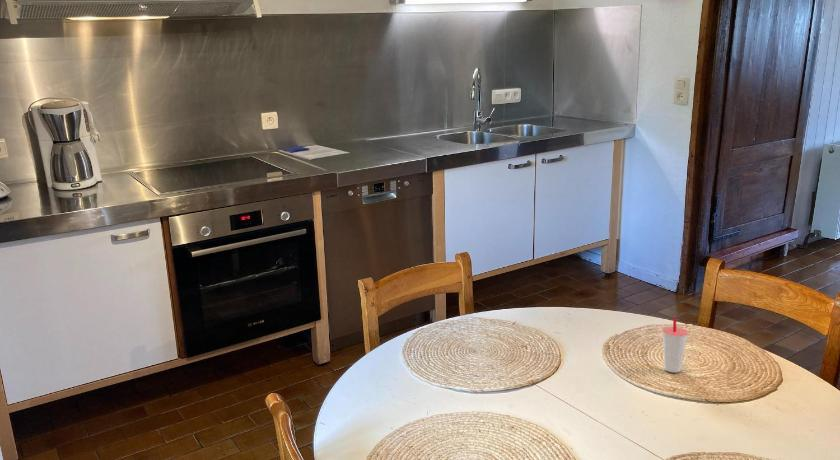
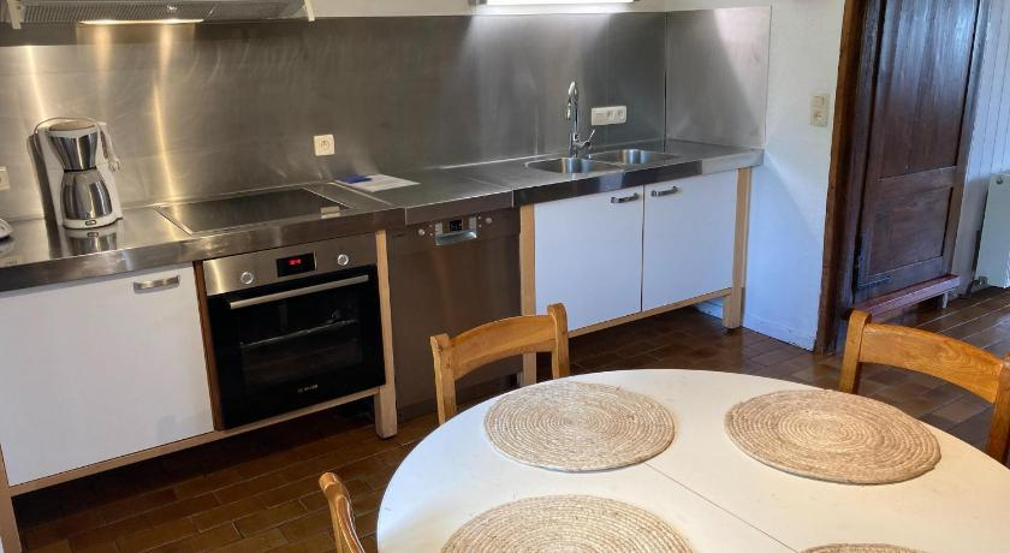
- cup (674, 343)
